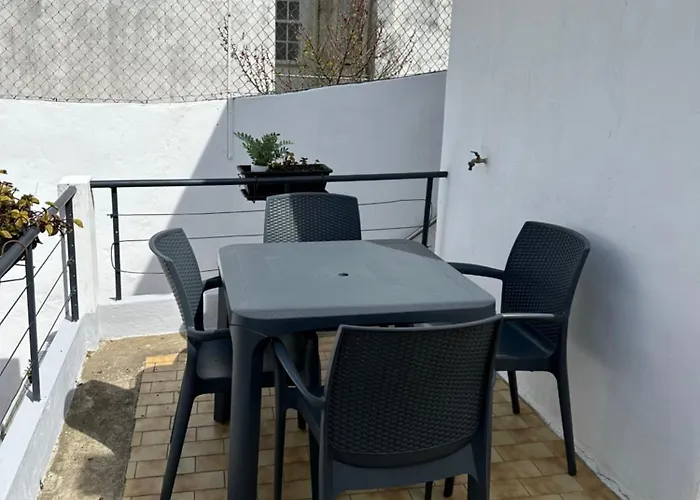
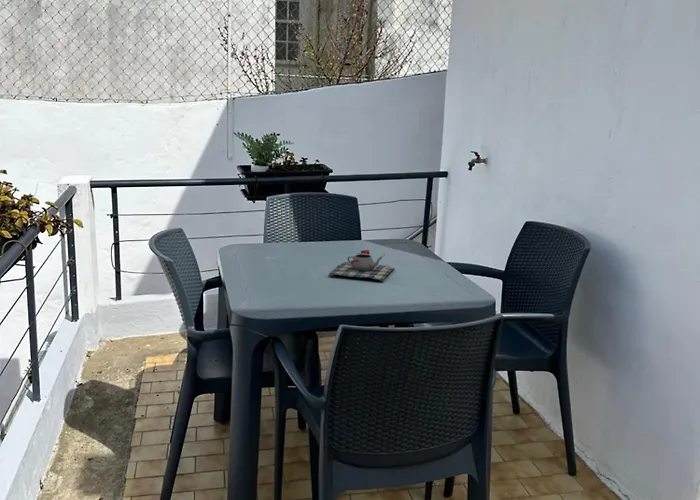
+ teapot (362, 261)
